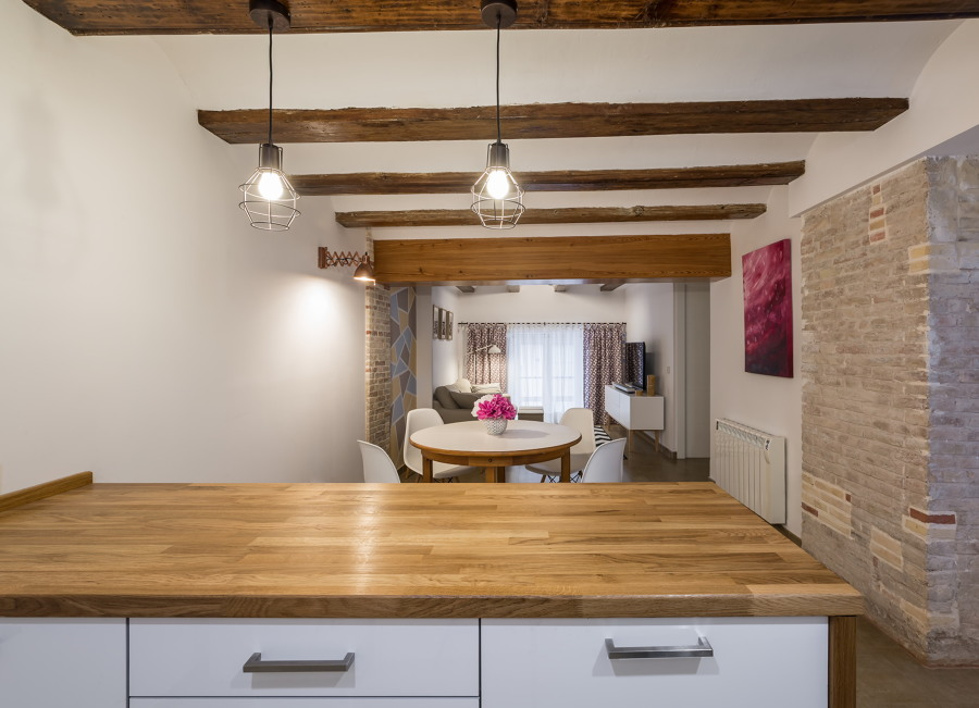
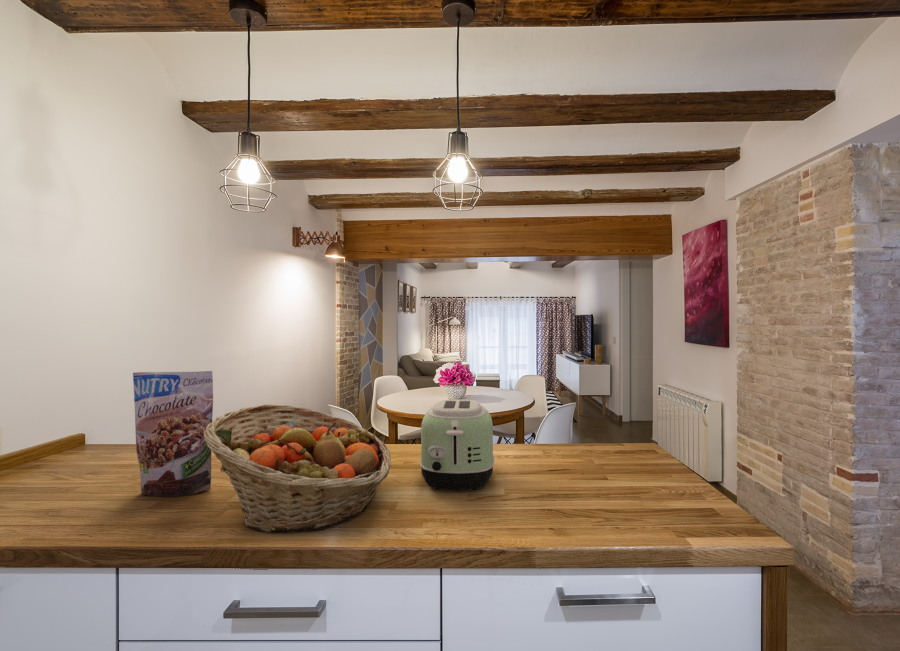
+ toaster (457, 441)
+ fruit basket (306, 456)
+ granola pouch (174, 431)
